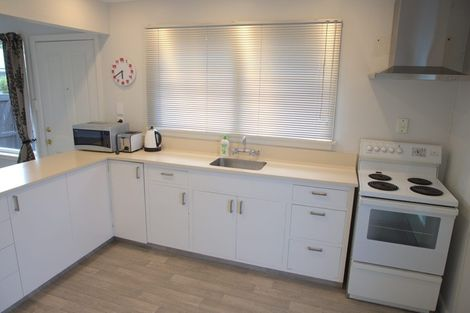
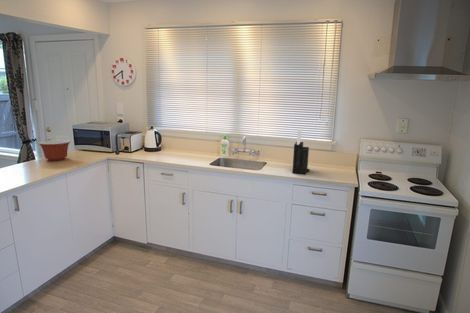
+ mixing bowl (55, 150)
+ knife block (302, 150)
